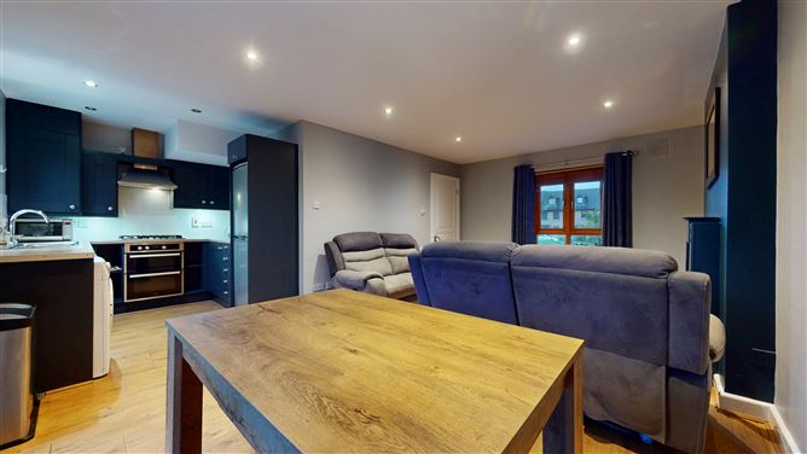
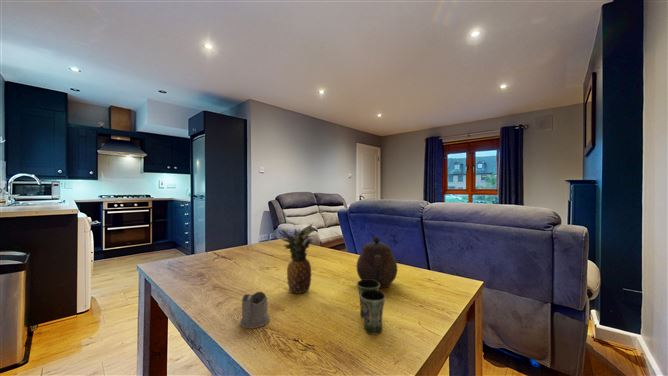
+ tea glass holder (253, 302)
+ cup (370, 305)
+ fruit (298, 257)
+ teapot (376, 260)
